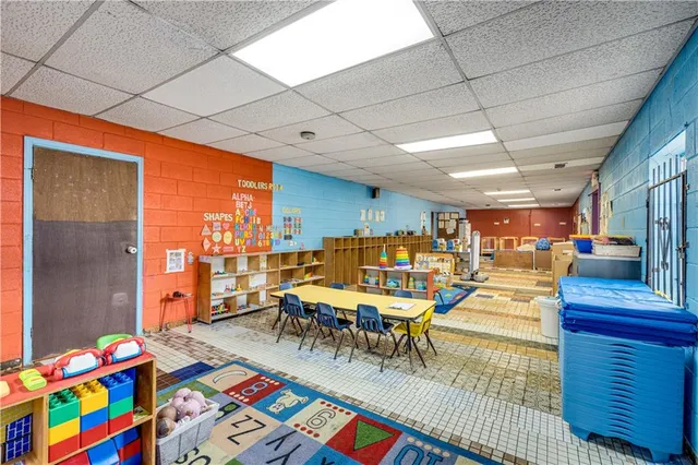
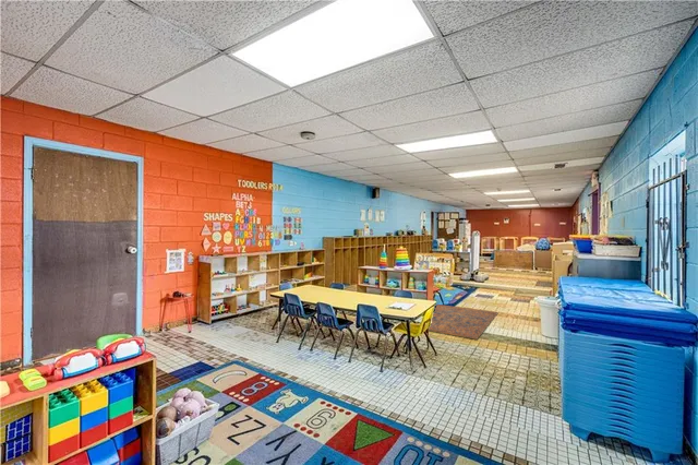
+ rug (453, 318)
